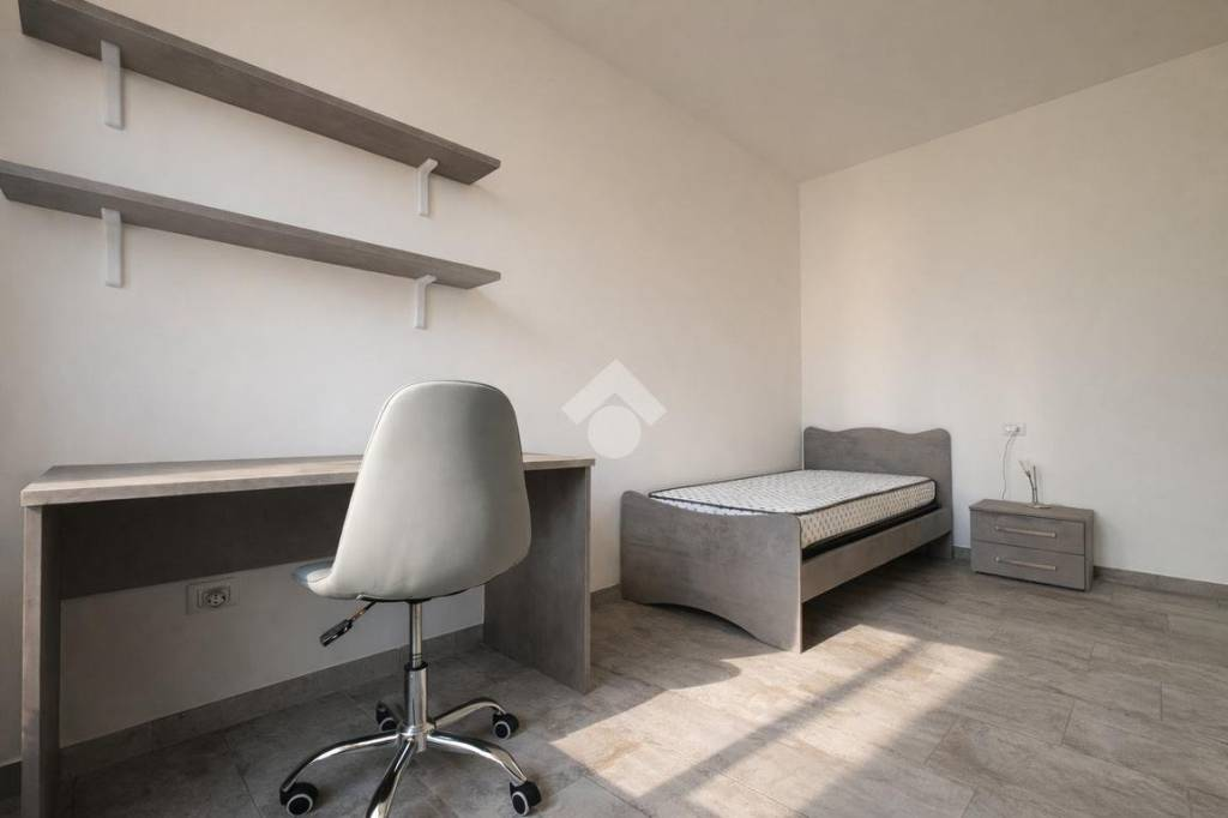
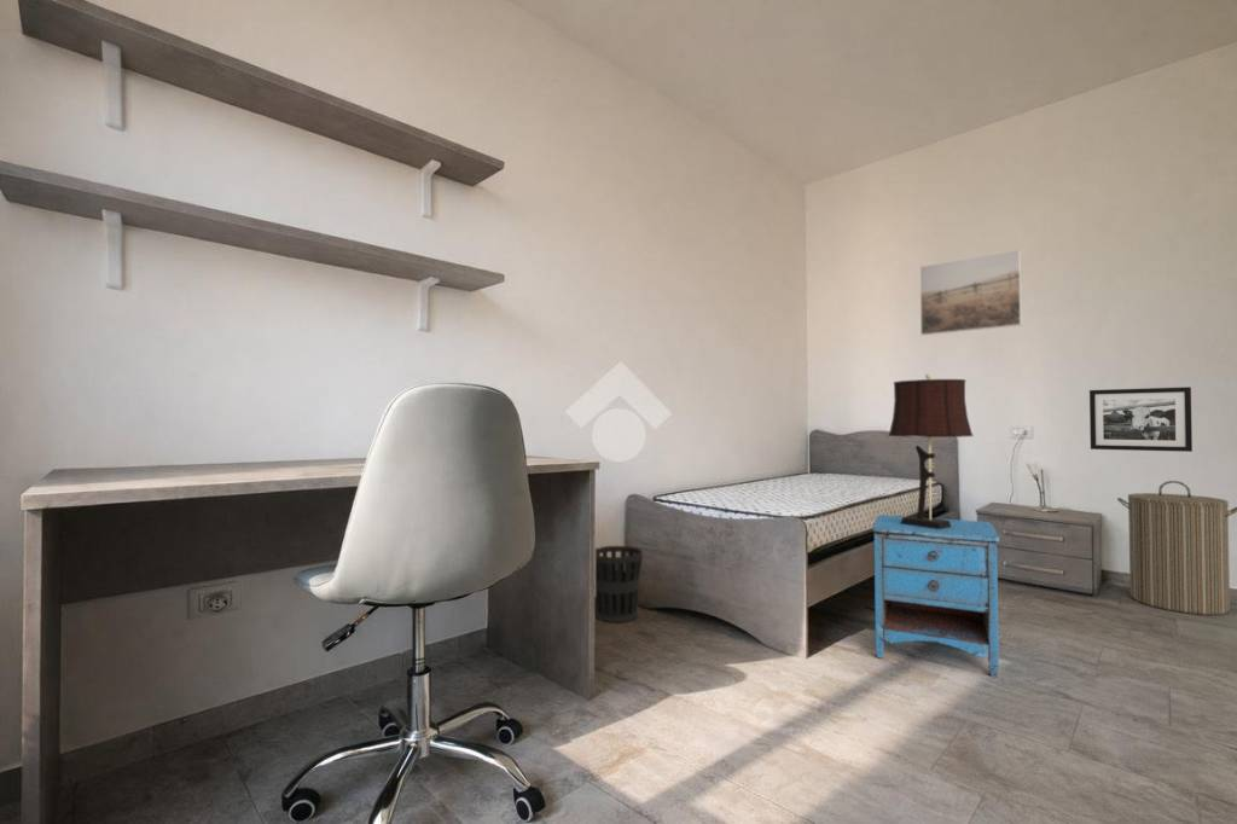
+ table lamp (929, 448)
+ picture frame (1138, 419)
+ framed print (968, 294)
+ nightstand (933, 587)
+ wastebasket (616, 582)
+ laundry hamper (1177, 541)
